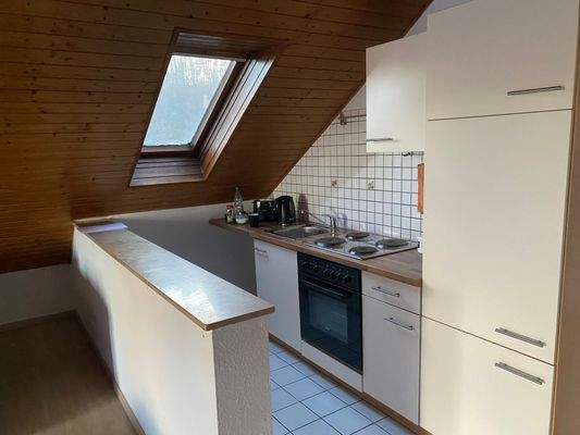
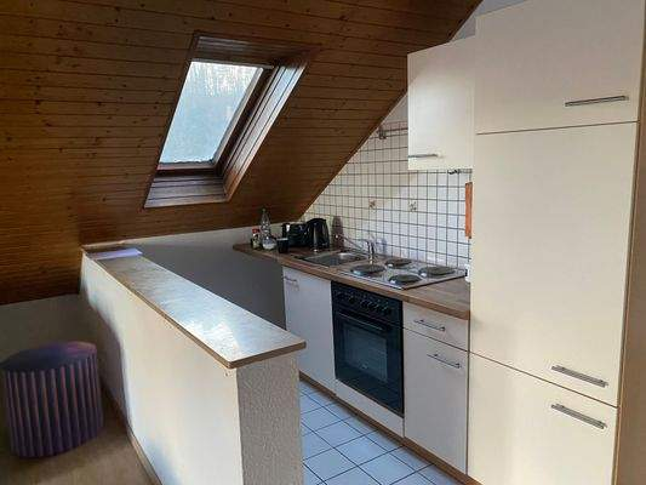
+ stool (55, 394)
